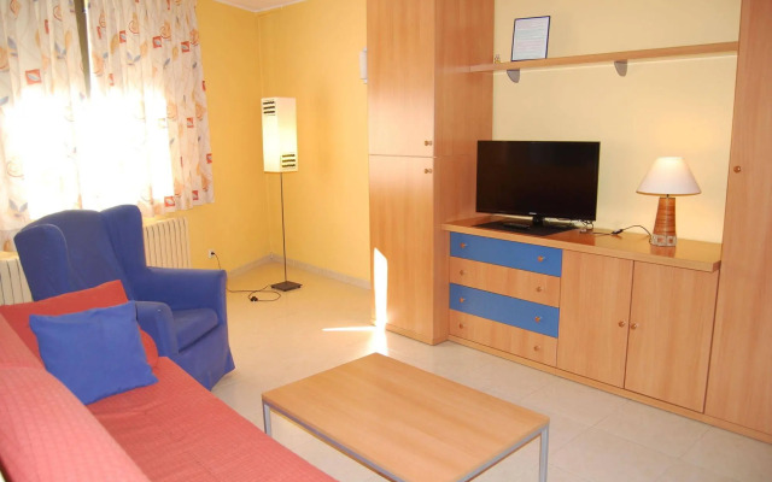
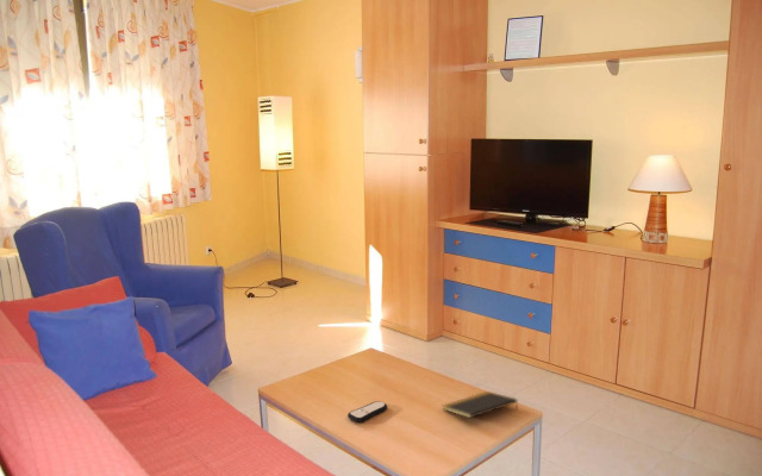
+ notepad (479, 403)
+ remote control (368, 411)
